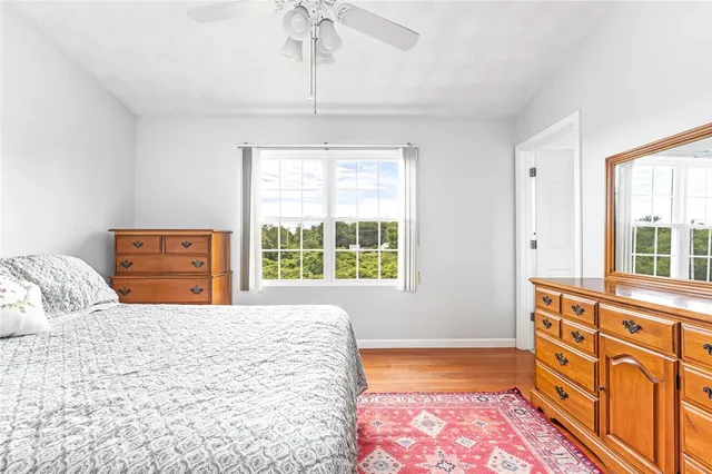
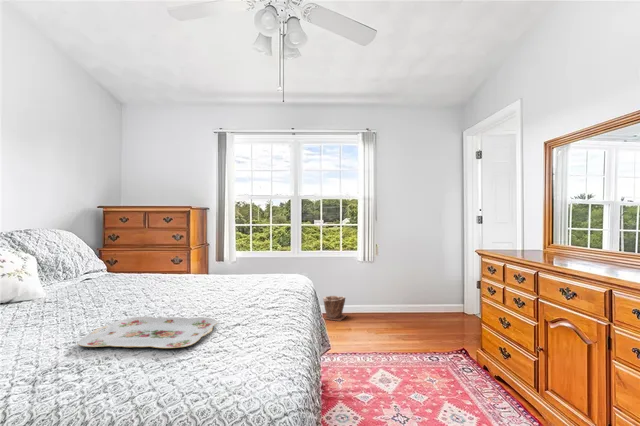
+ serving tray (153, 332)
+ plant pot (334, 306)
